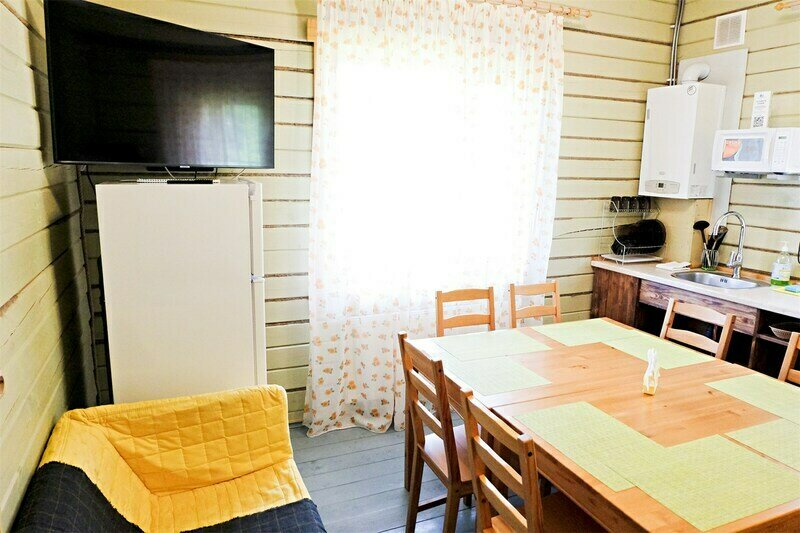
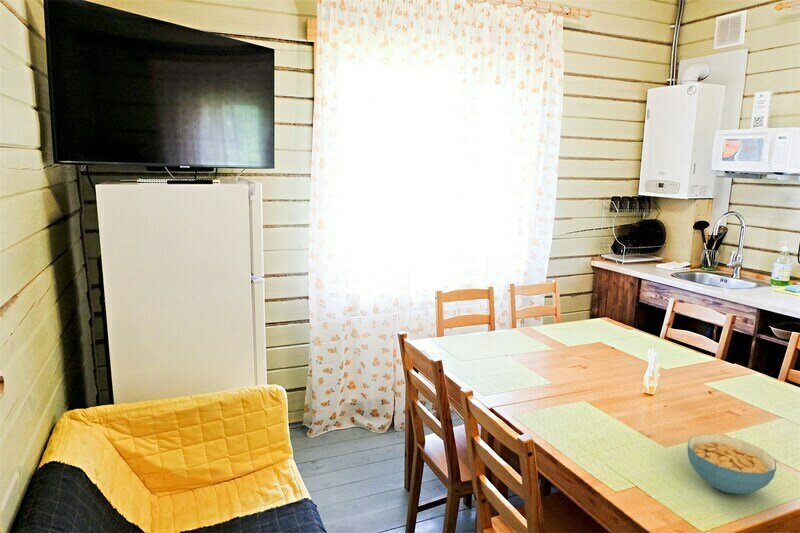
+ cereal bowl (728, 469)
